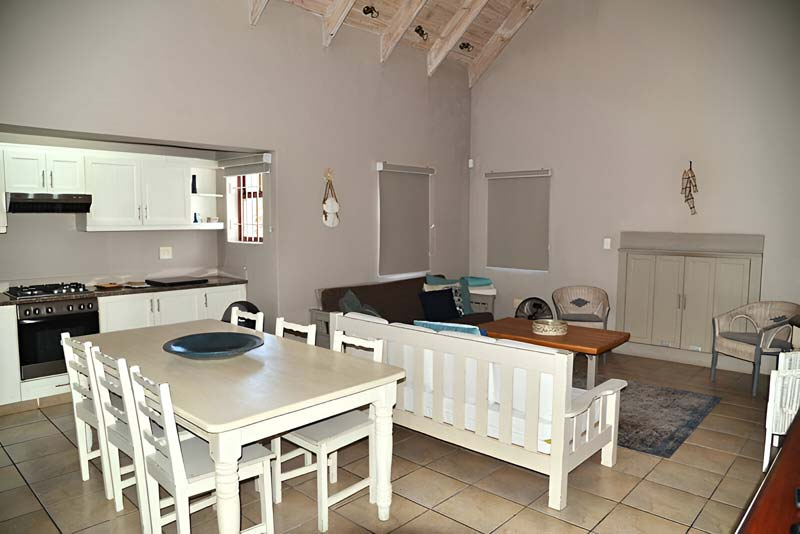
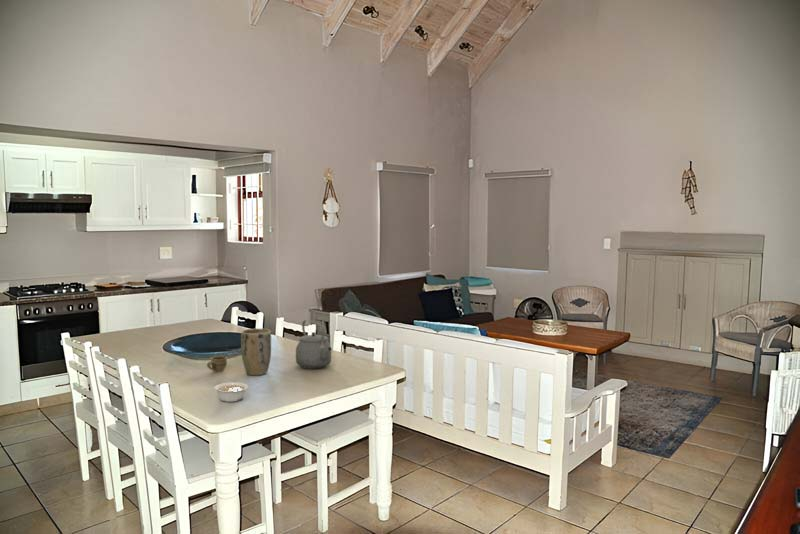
+ cup (216, 364)
+ legume (232, 391)
+ tea kettle (316, 344)
+ plant pot (256, 351)
